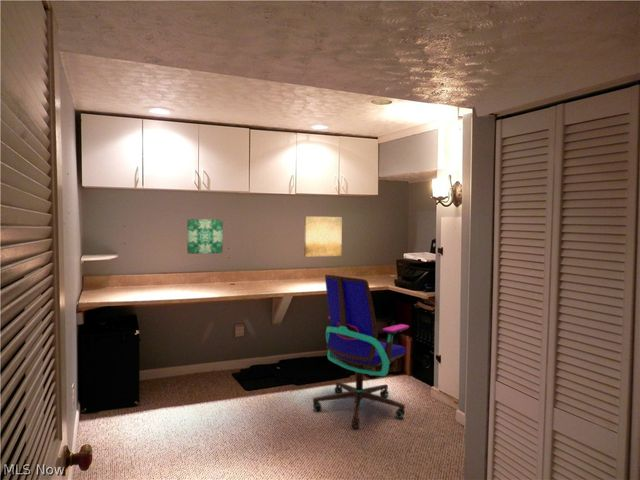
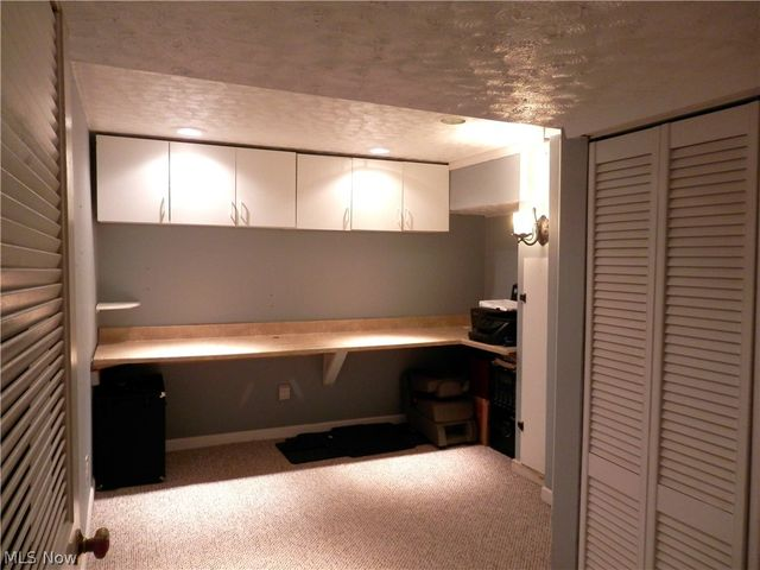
- office chair (362, 340)
- wall art (323, 236)
- wall art (205, 236)
